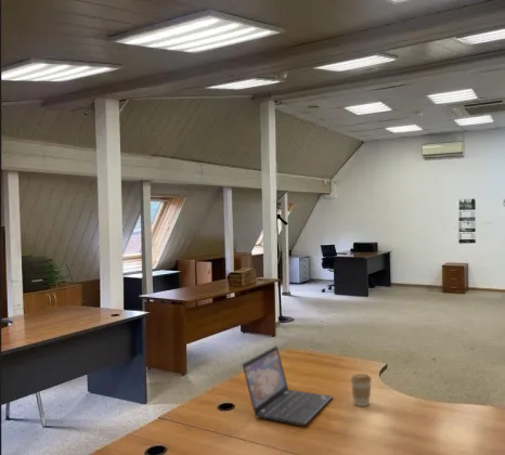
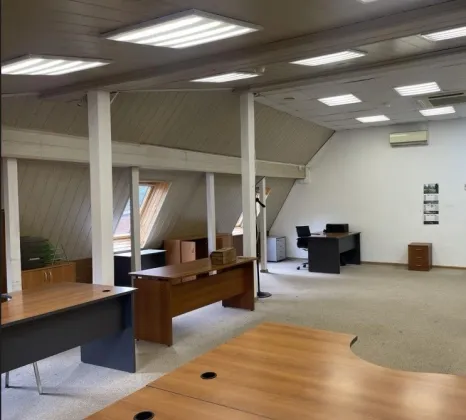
- laptop (286, 382)
- coffee cup (361, 389)
